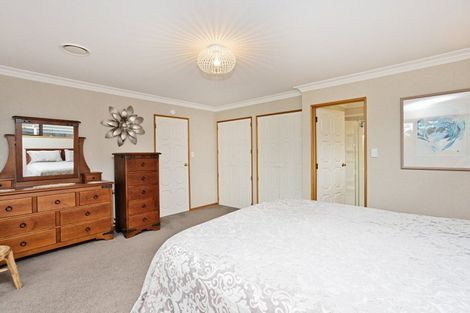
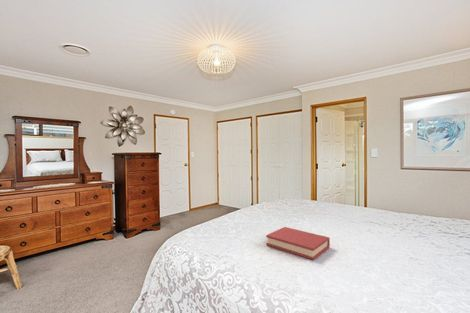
+ hardback book (297, 241)
